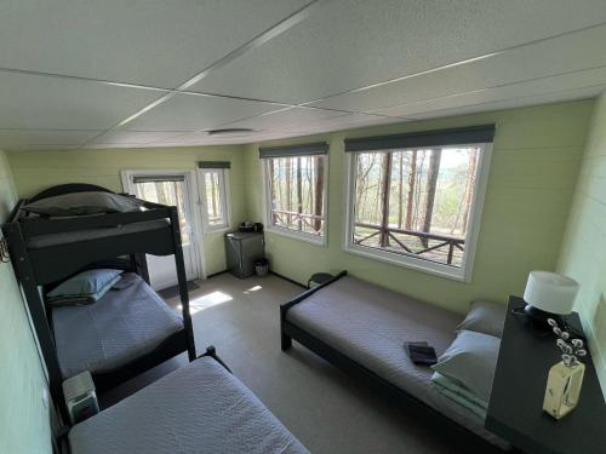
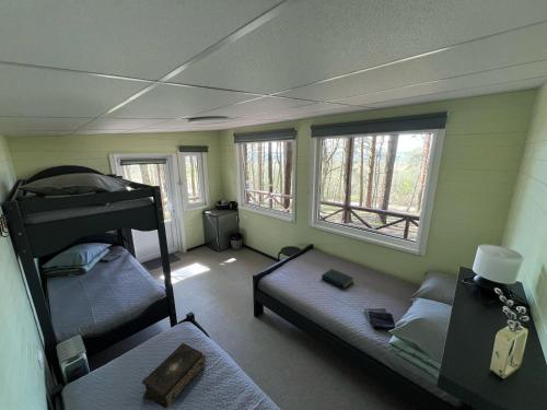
+ book (175, 372)
+ hardback book (337, 278)
